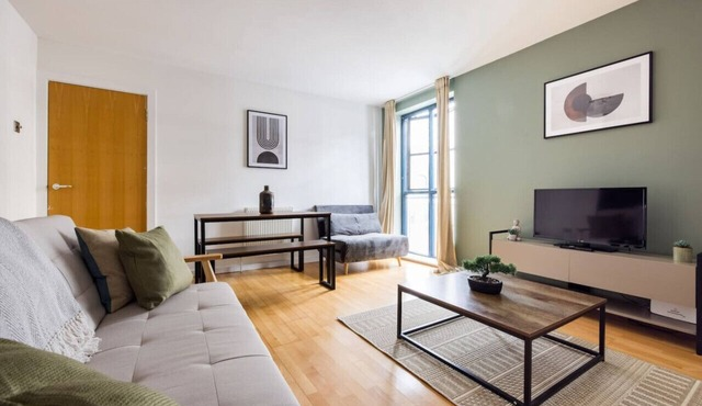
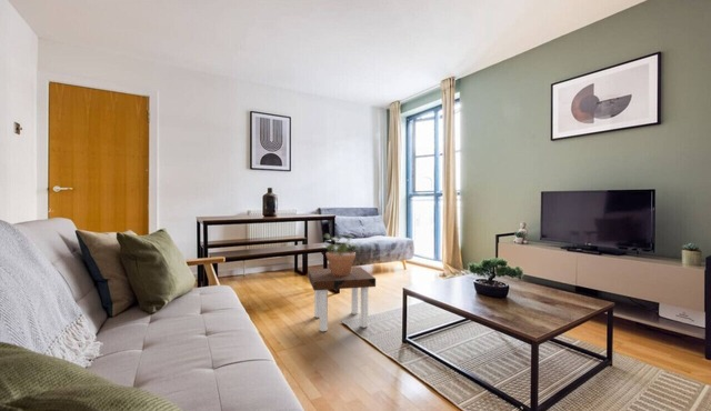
+ potted plant (341, 252)
+ side table (339, 288)
